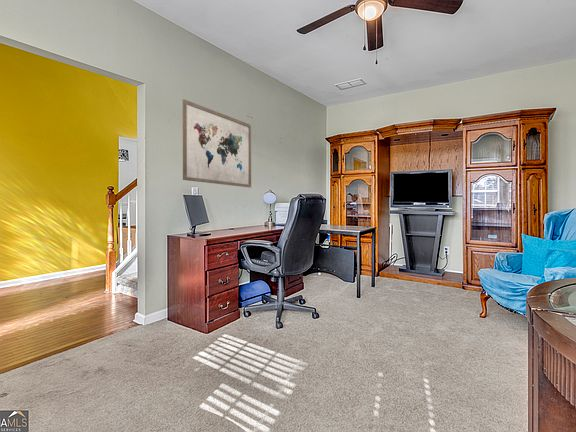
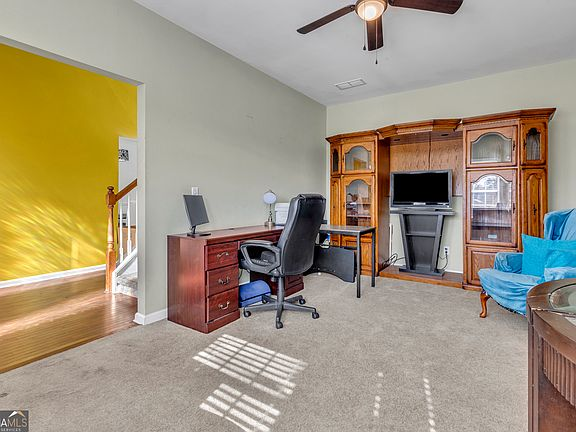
- wall art (221, 149)
